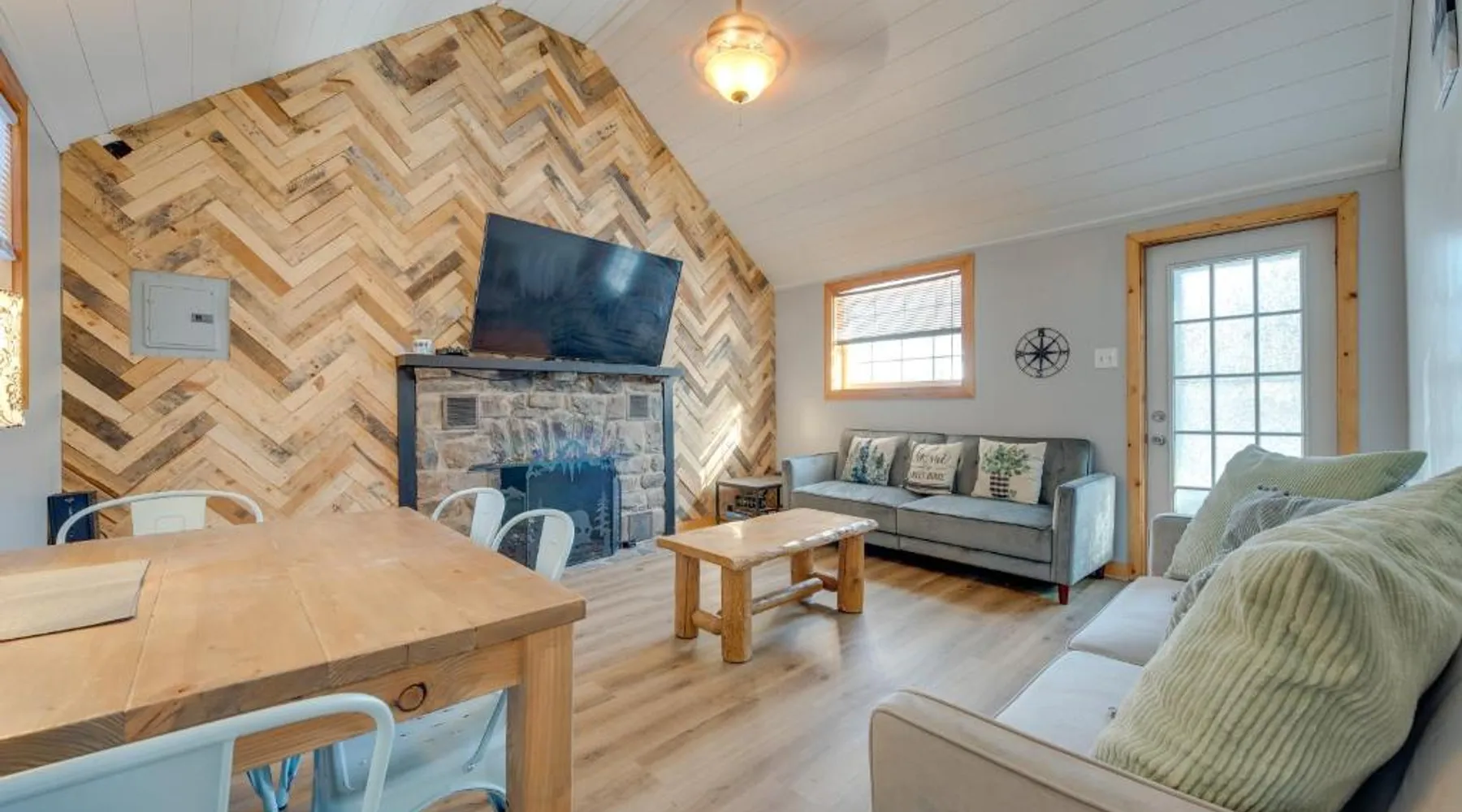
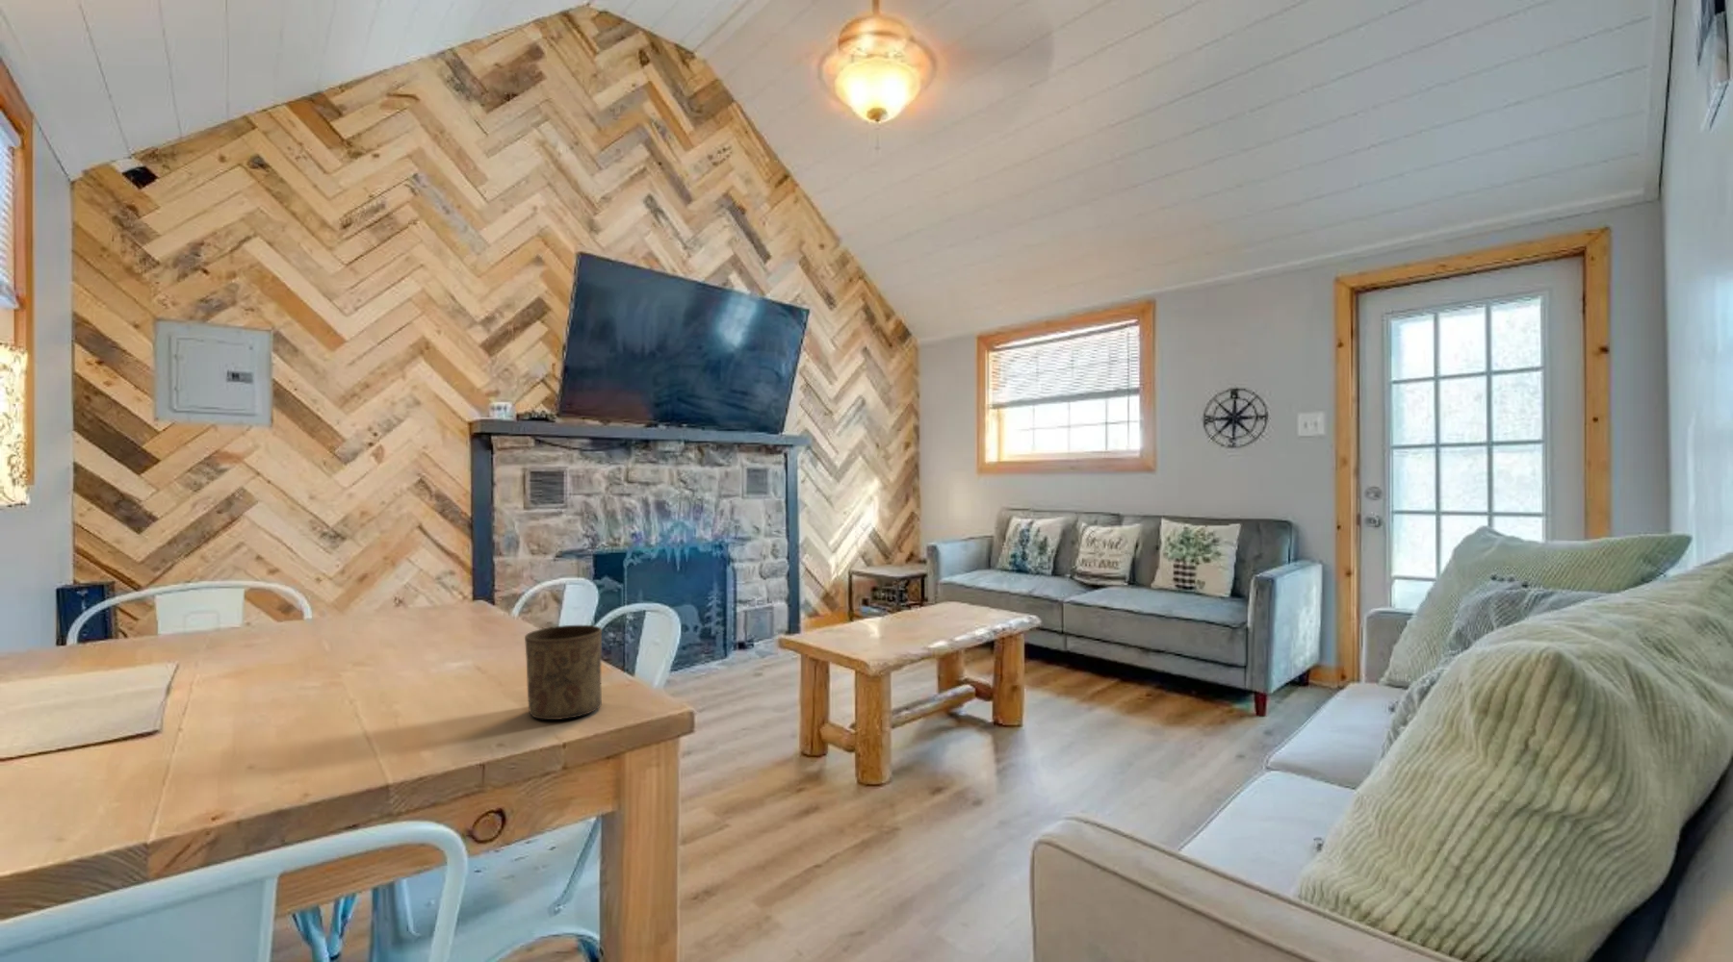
+ cup (564, 671)
